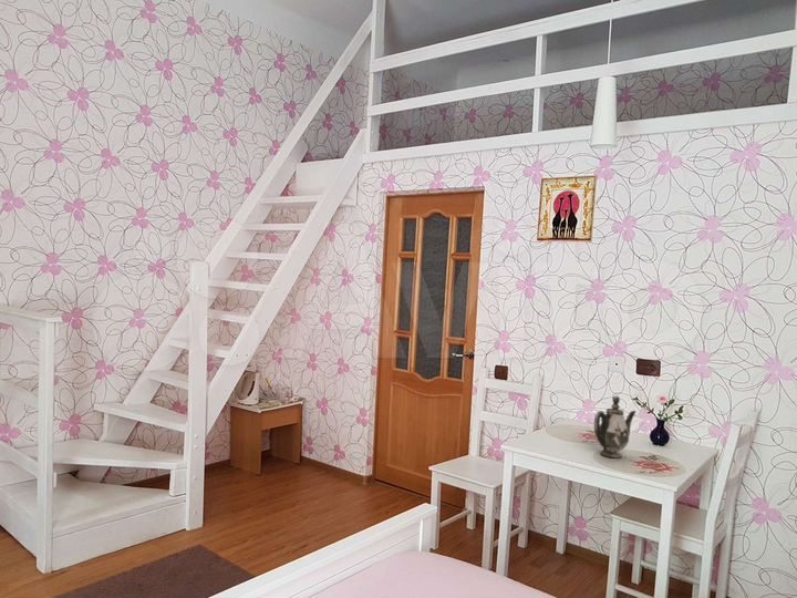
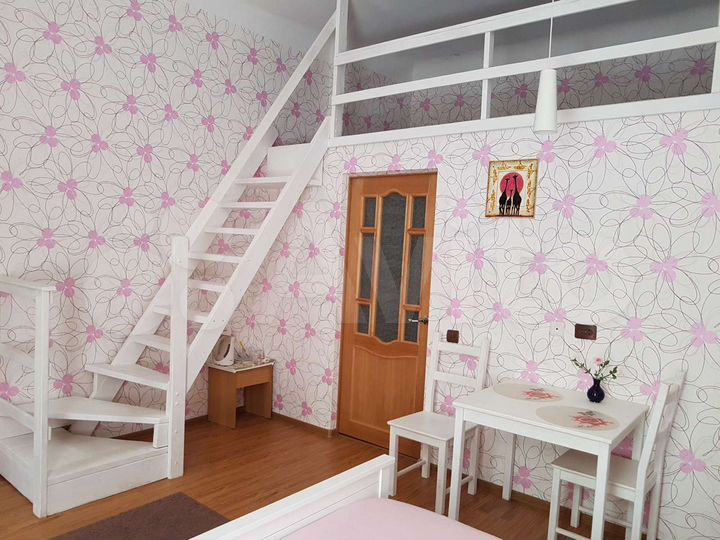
- teapot (614, 425)
